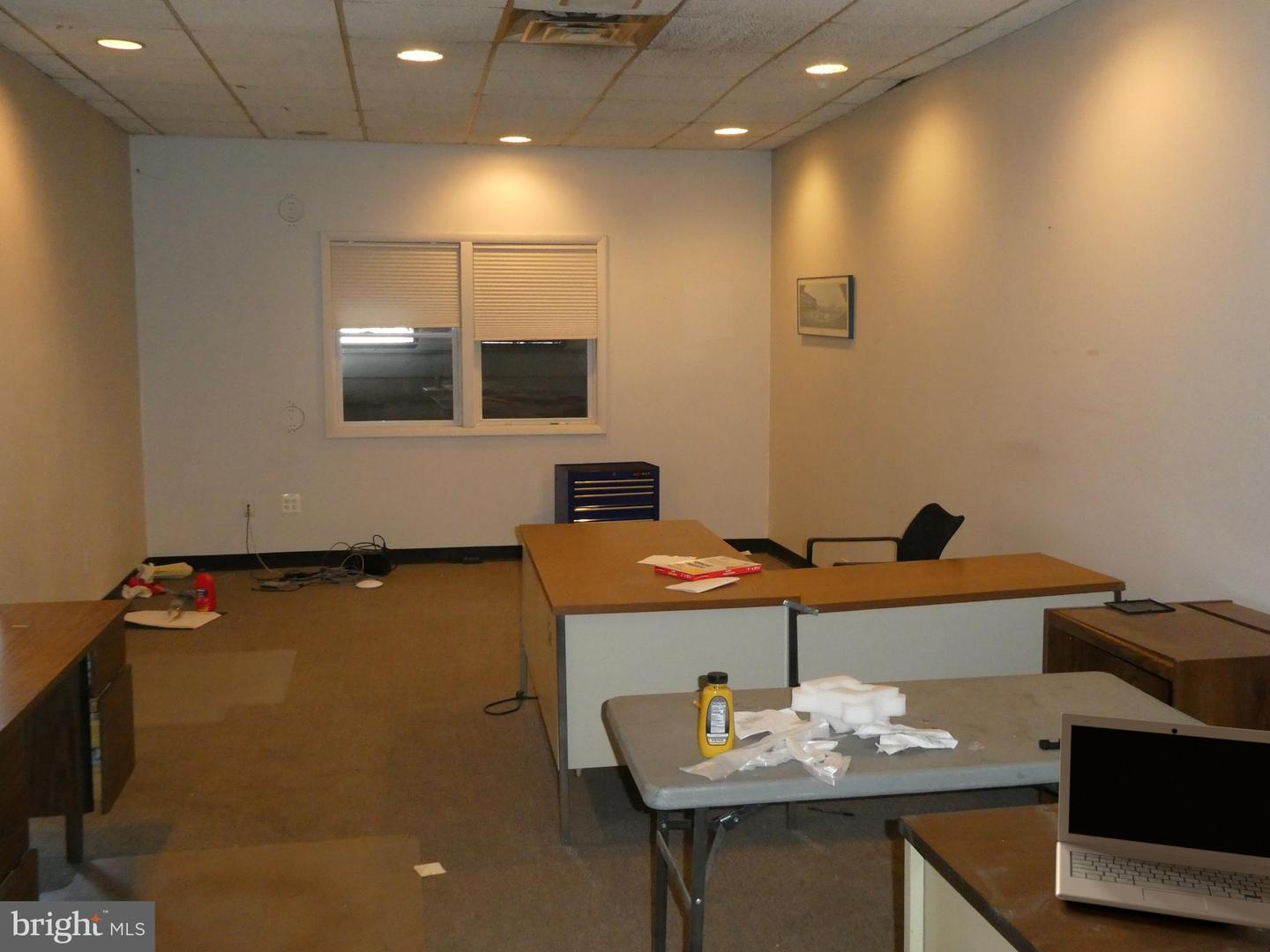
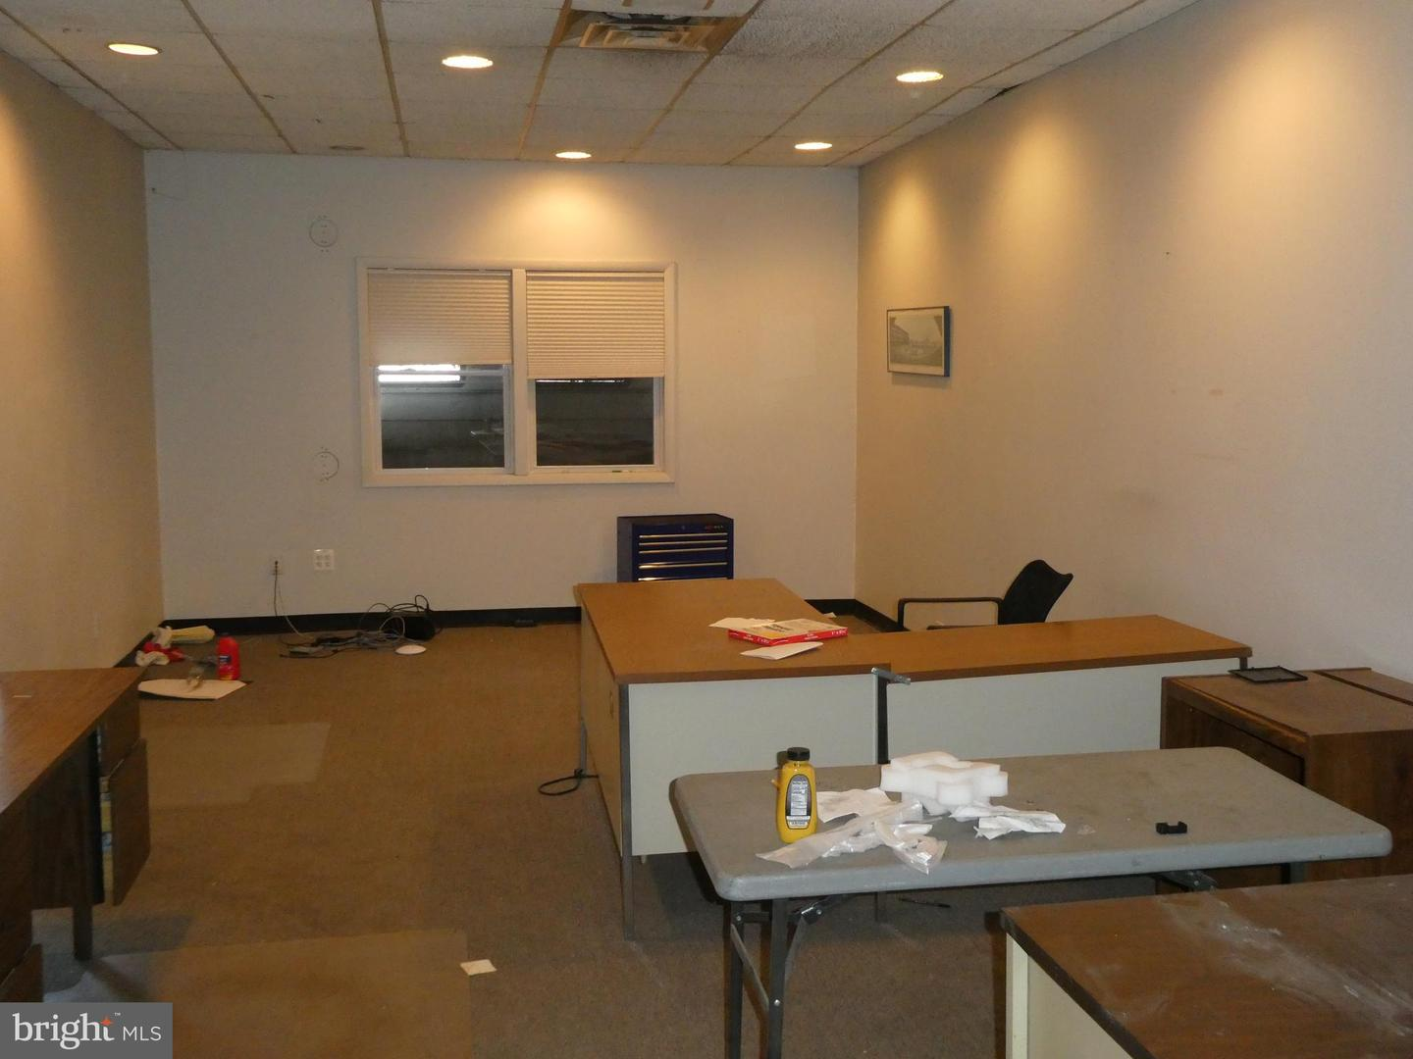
- laptop (1178, 814)
